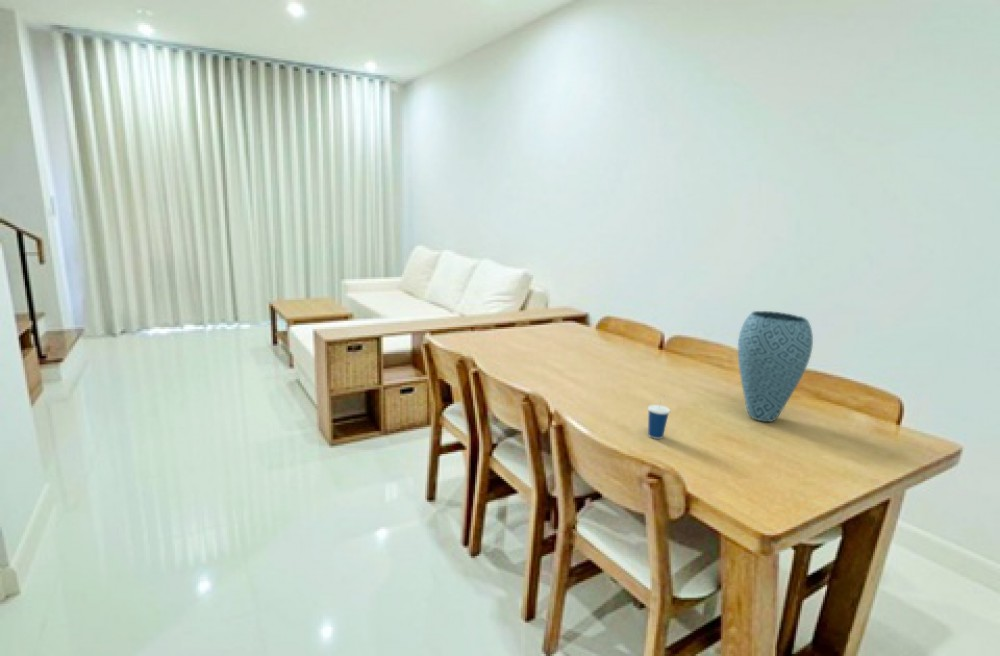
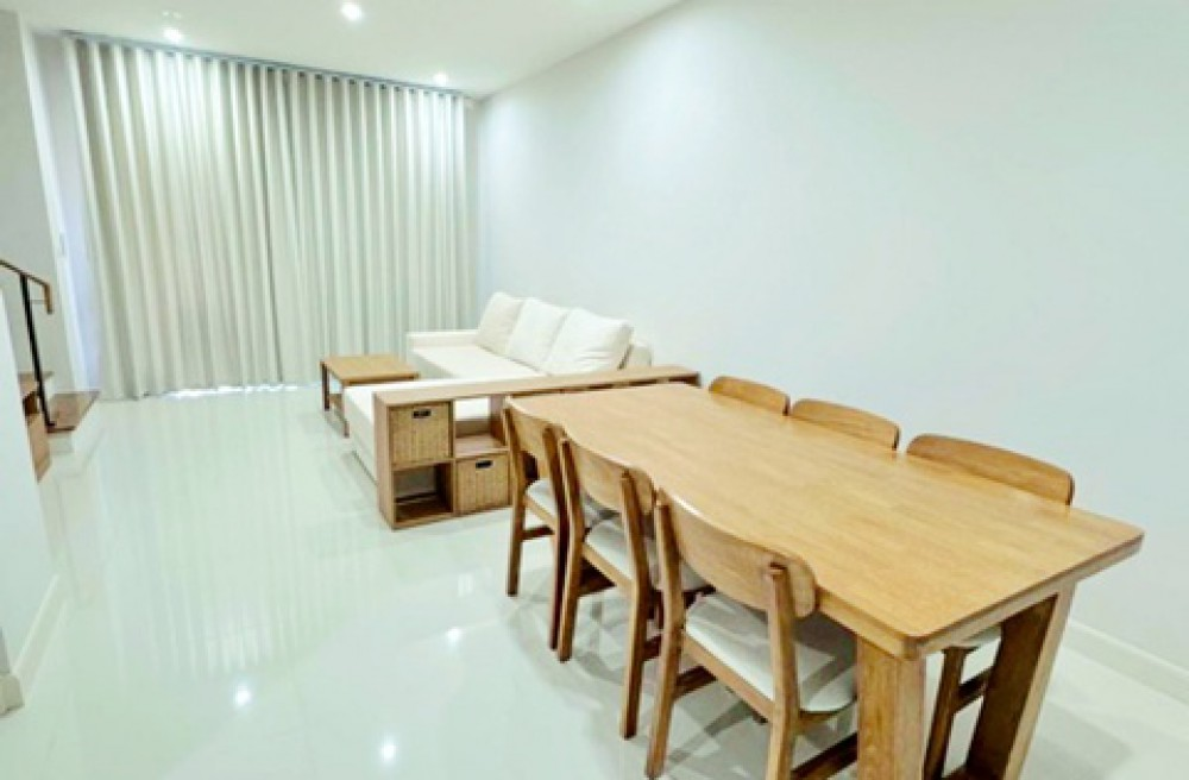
- cup (658, 414)
- vase (770, 367)
